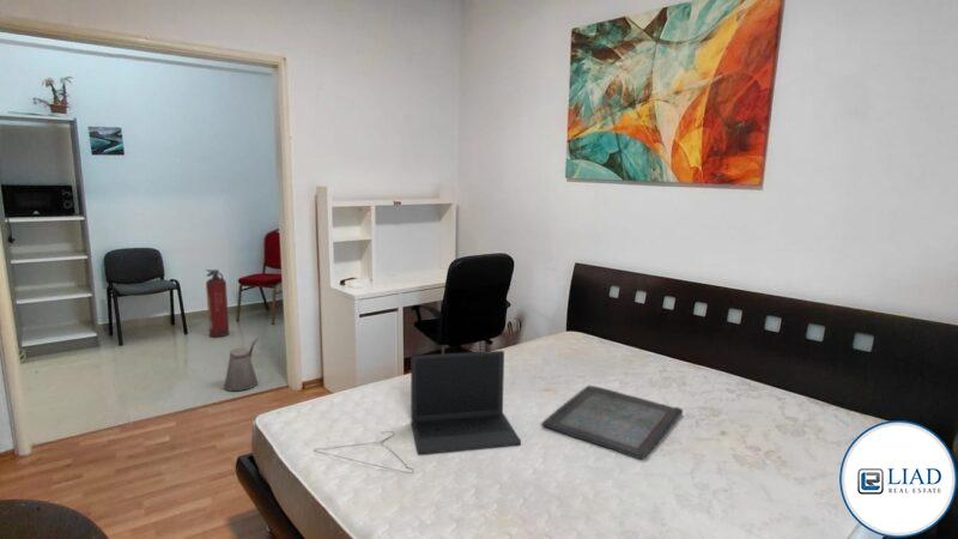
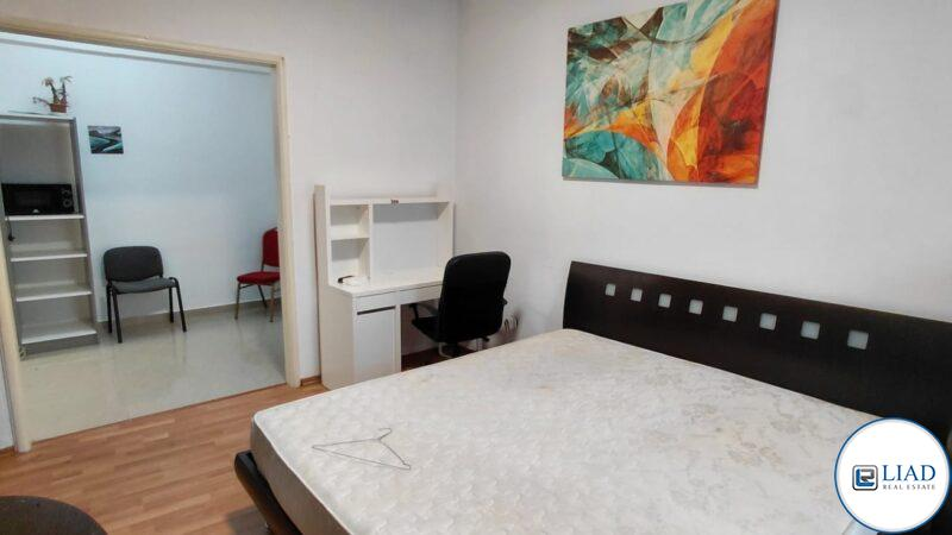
- laptop (463, 398)
- serving tray (612, 417)
- watering can (243, 362)
- fire extinguisher (217, 301)
